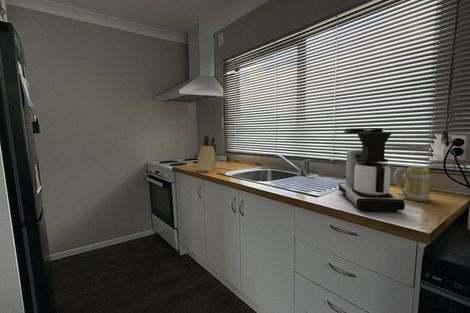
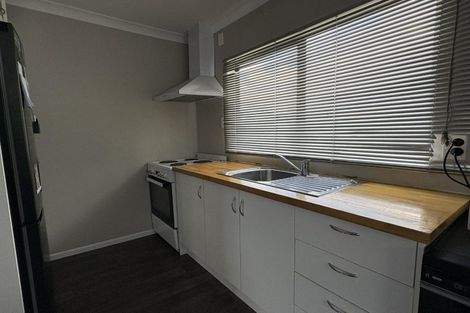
- mug (412, 183)
- knife block (206, 153)
- coffee maker (368, 165)
